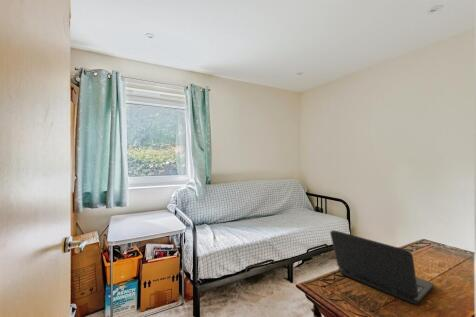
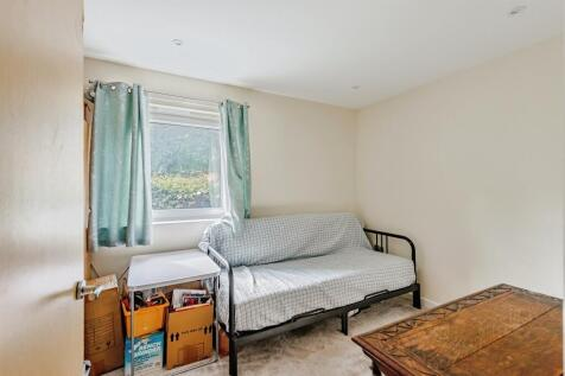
- laptop (379, 257)
